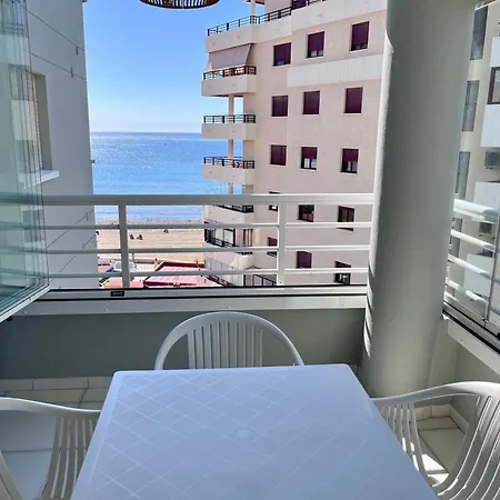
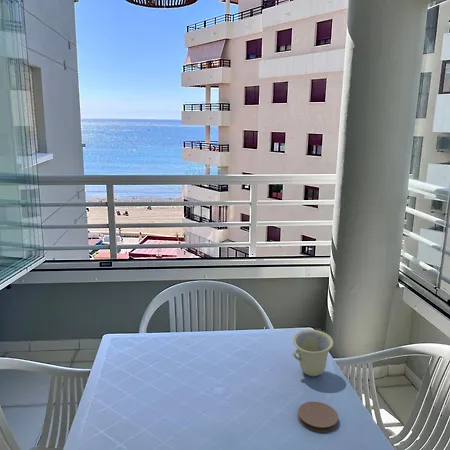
+ coaster (317, 416)
+ cup (311, 356)
